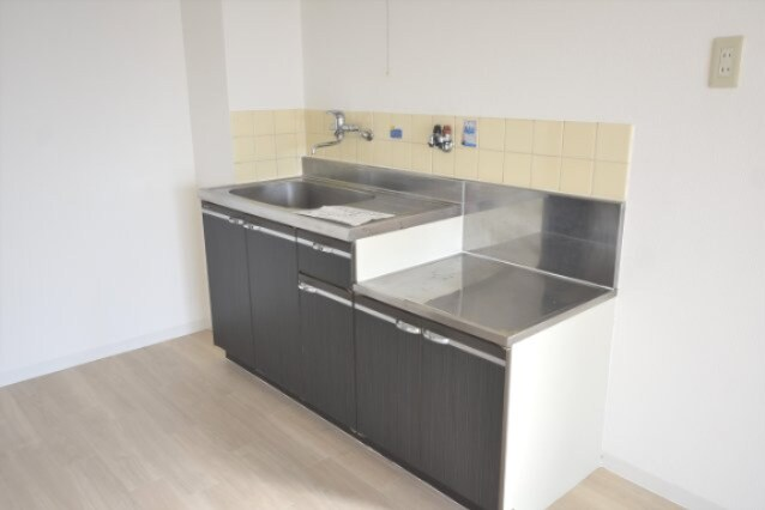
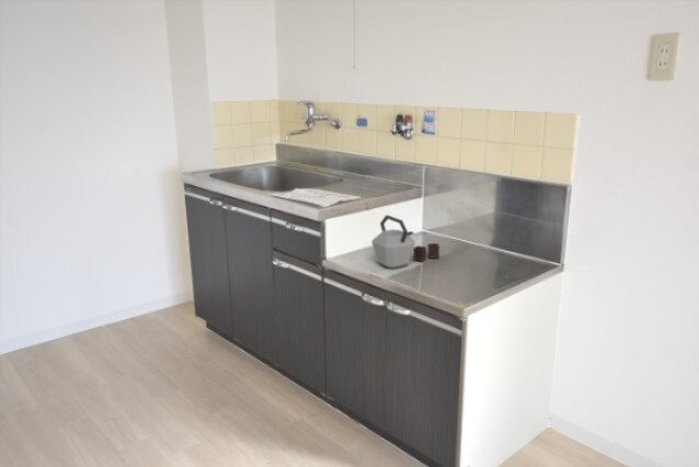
+ kettle (409, 238)
